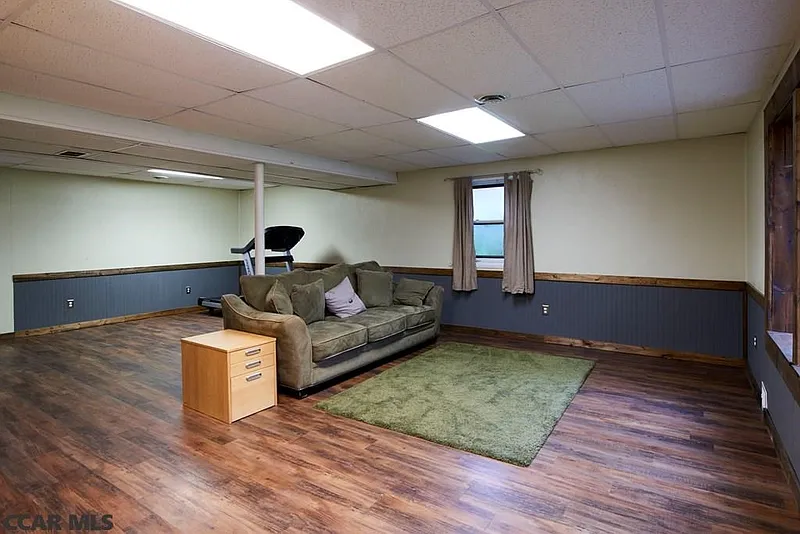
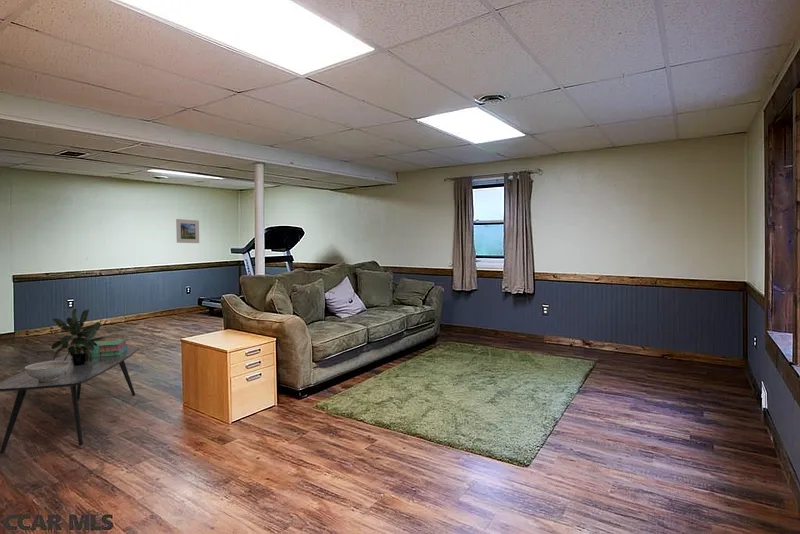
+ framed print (188, 231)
+ stack of books (100, 348)
+ coffee table (78, 392)
+ decorative bowl (48, 372)
+ potted plant (76, 337)
